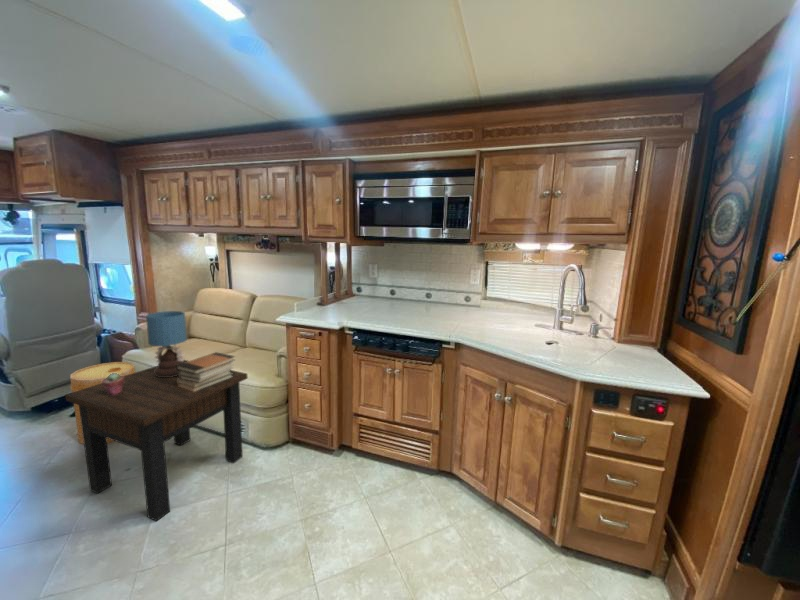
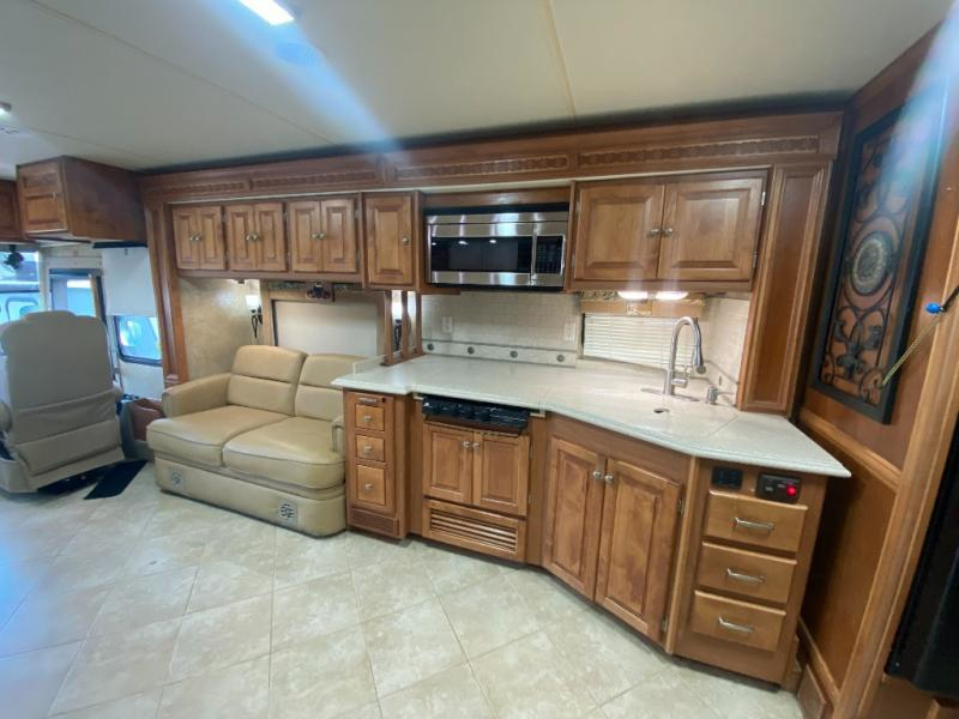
- side table (168, 428)
- book stack (207, 370)
- potted succulent (113, 382)
- table lamp (168, 343)
- basket (100, 383)
